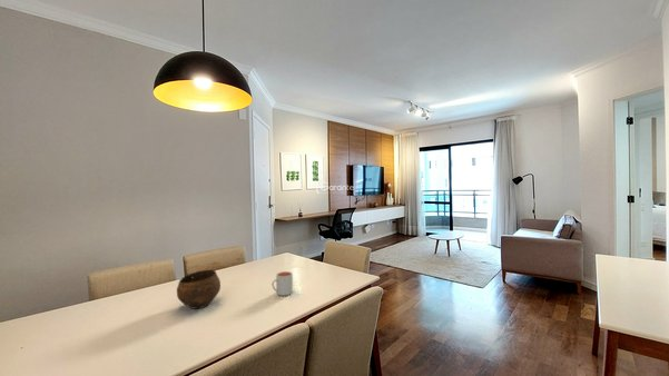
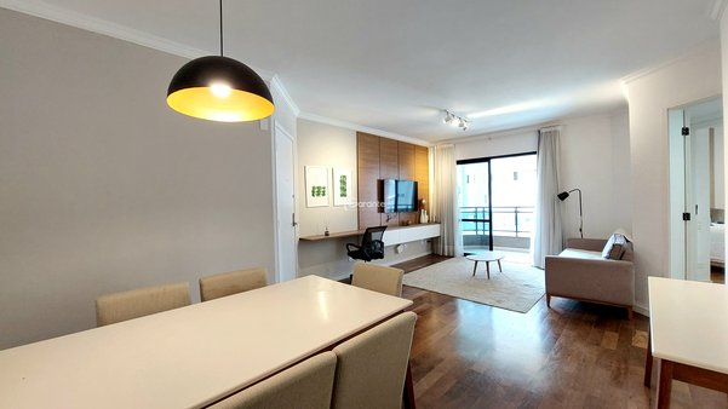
- bowl (199, 289)
- mug (282, 284)
